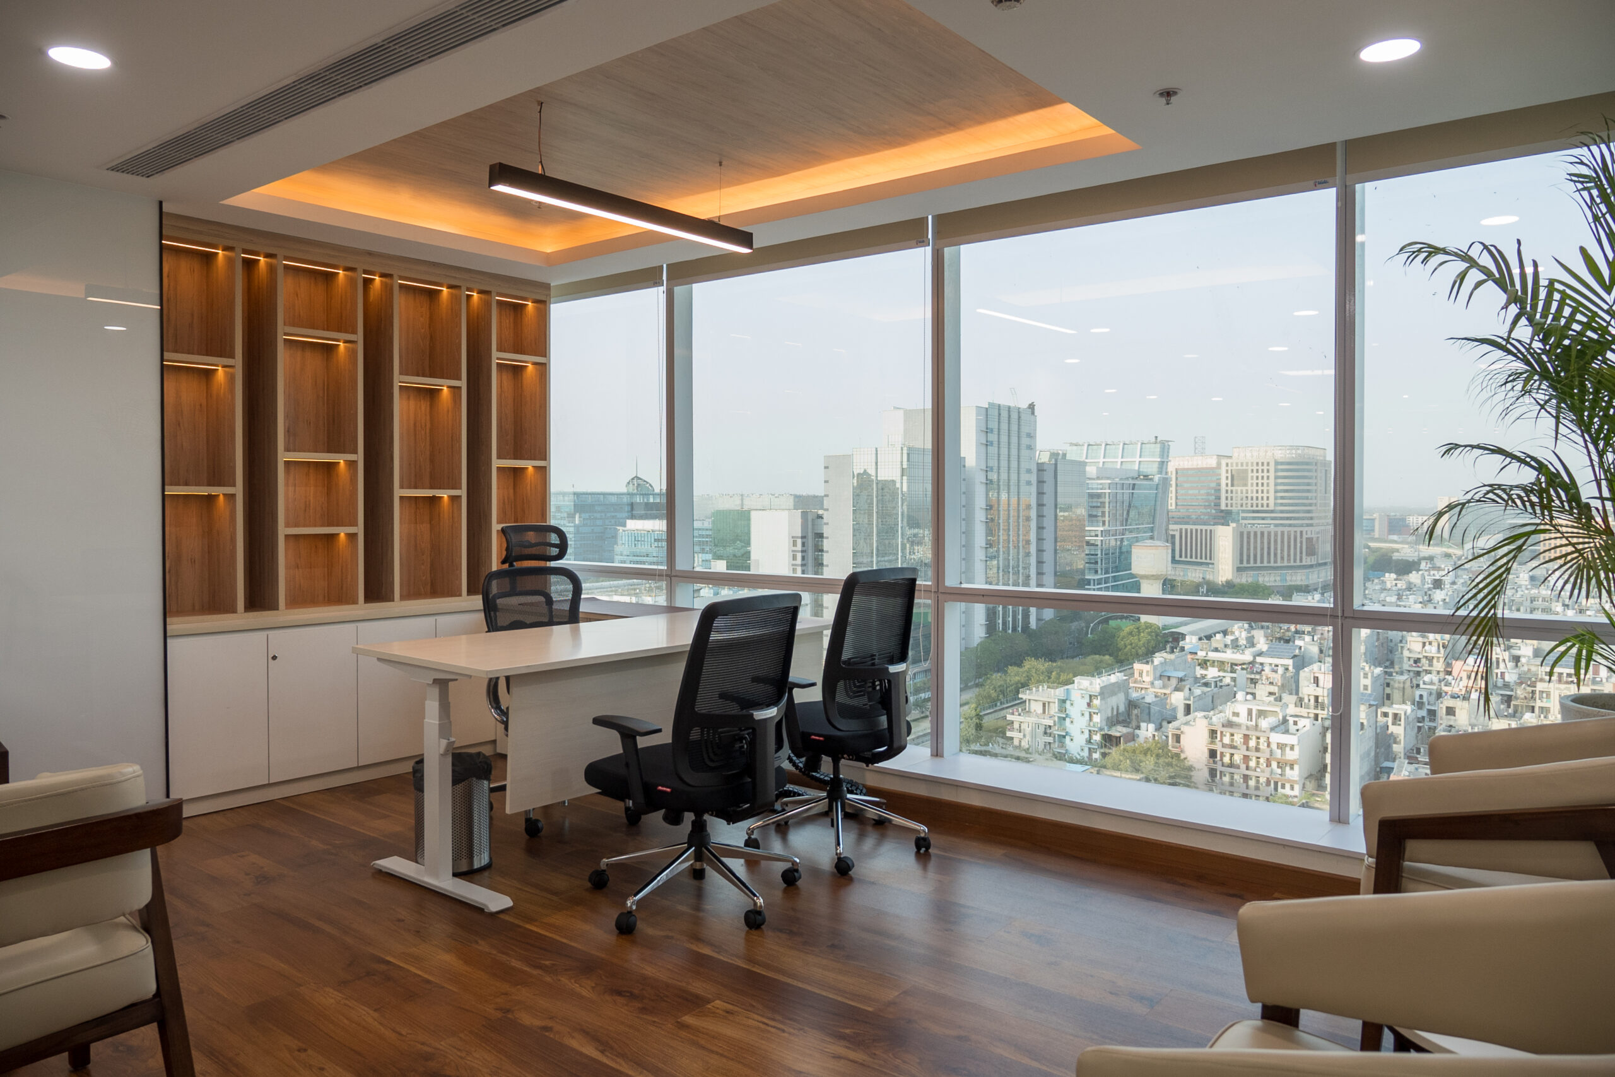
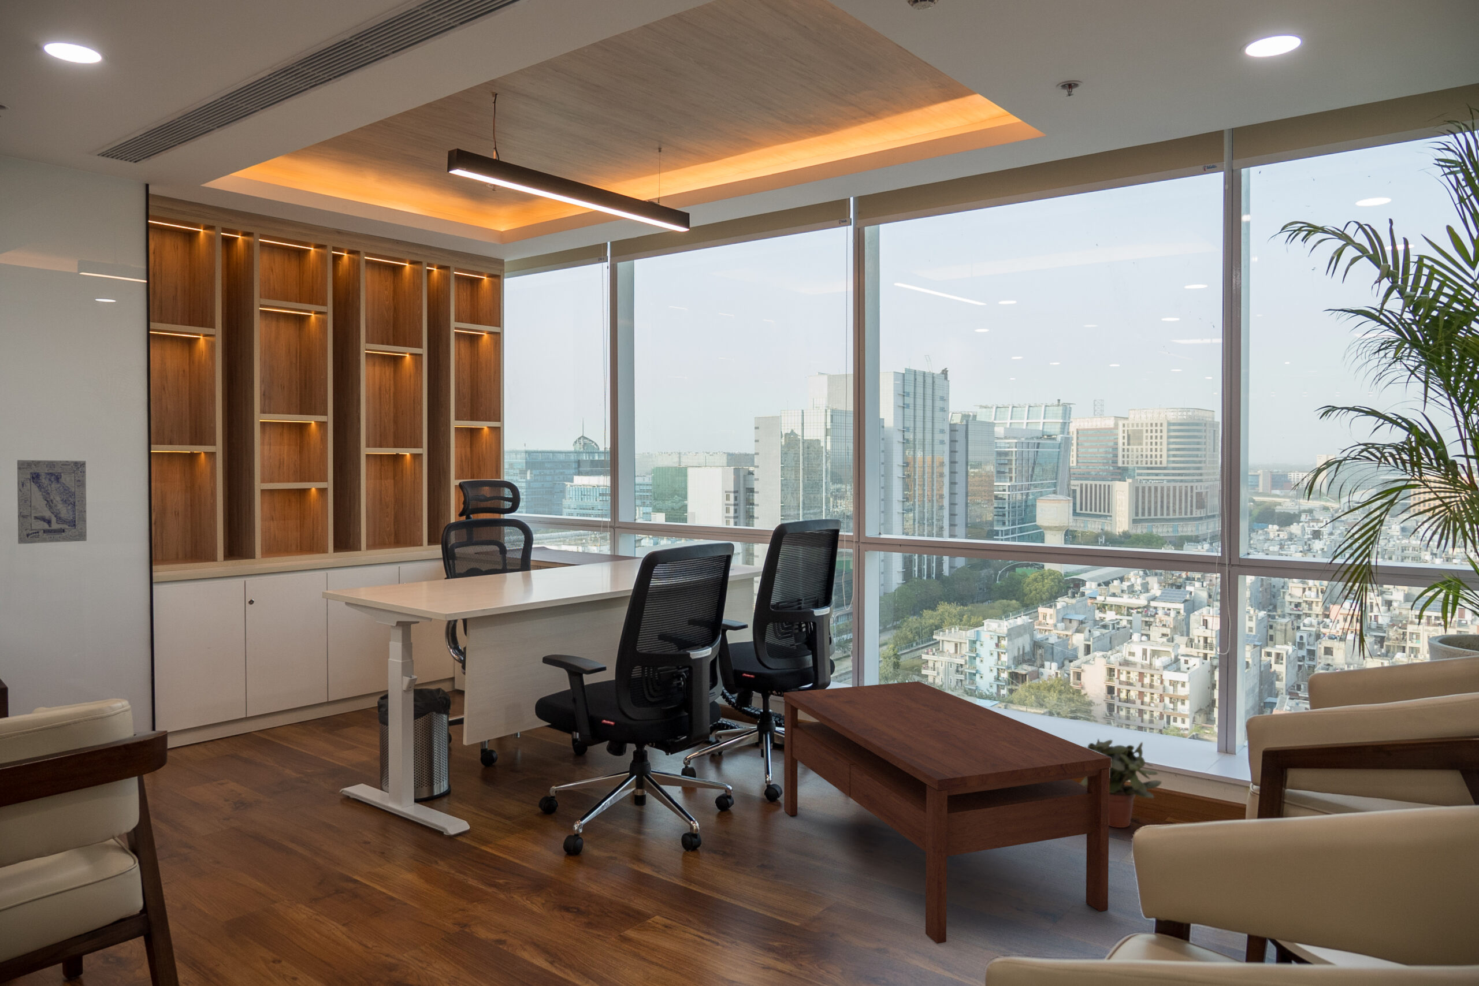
+ coffee table (925, 787)
+ potted plant (1117, 780)
+ wall art (53, 502)
